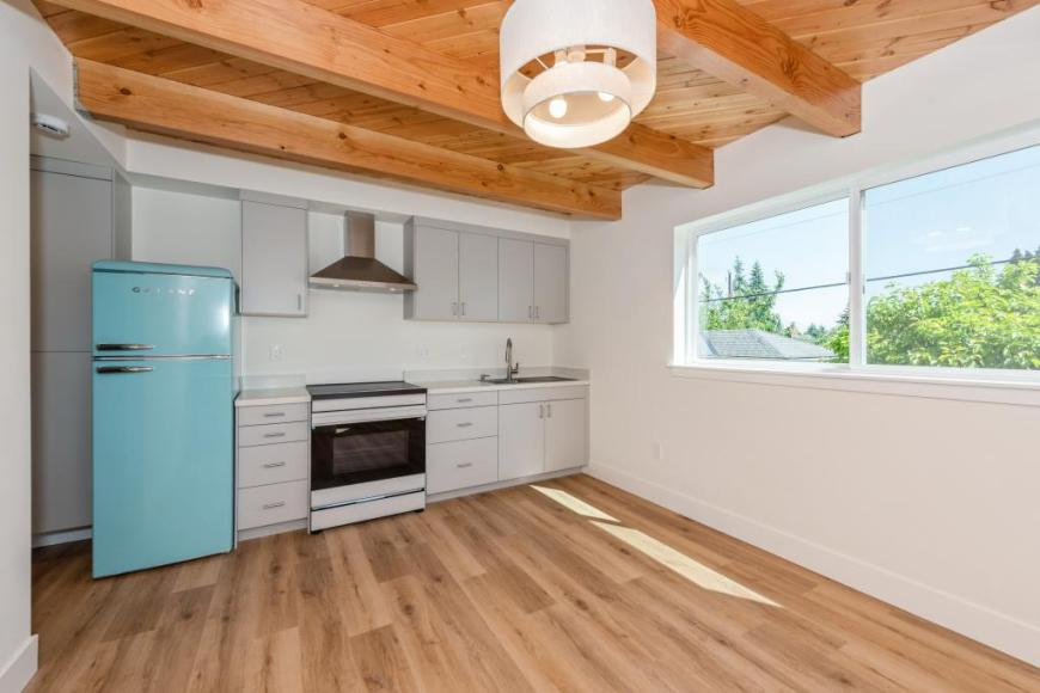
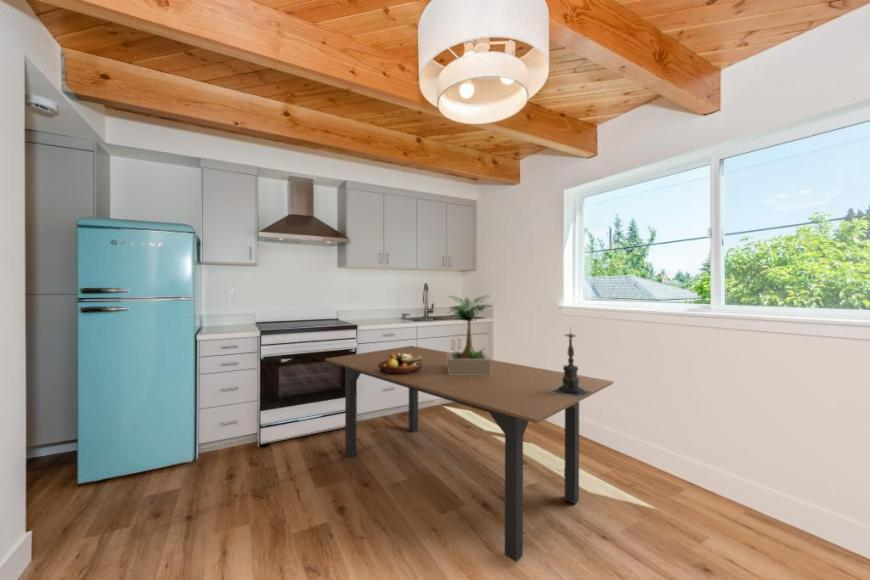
+ potted plant (470, 332)
+ fruit bowl (400, 360)
+ dining table (456, 402)
+ candle holder (571, 358)
